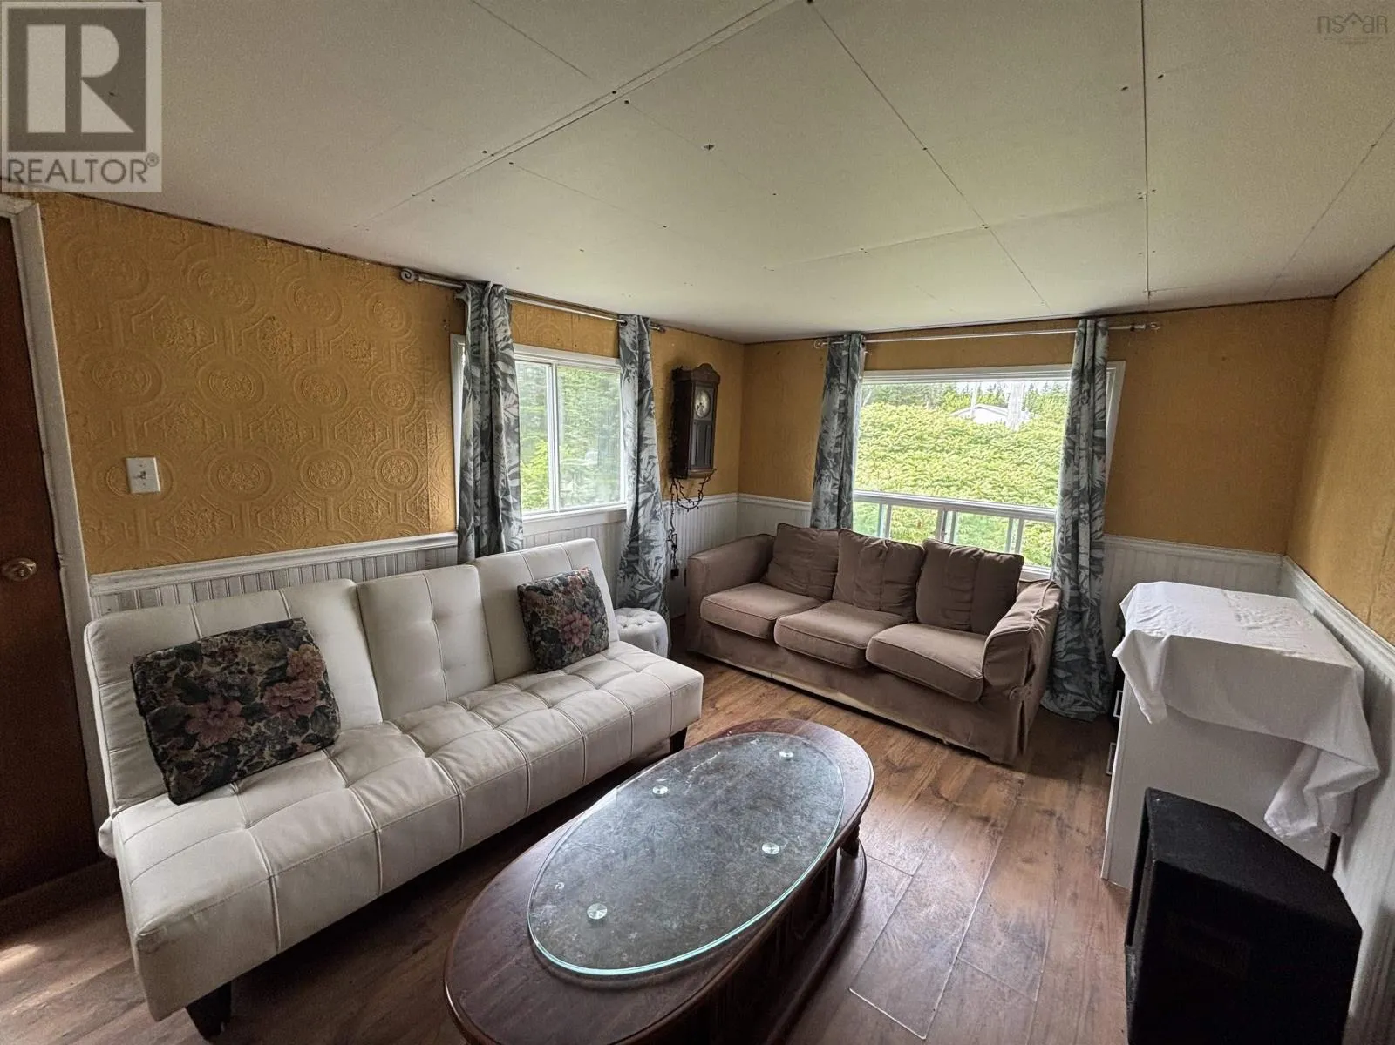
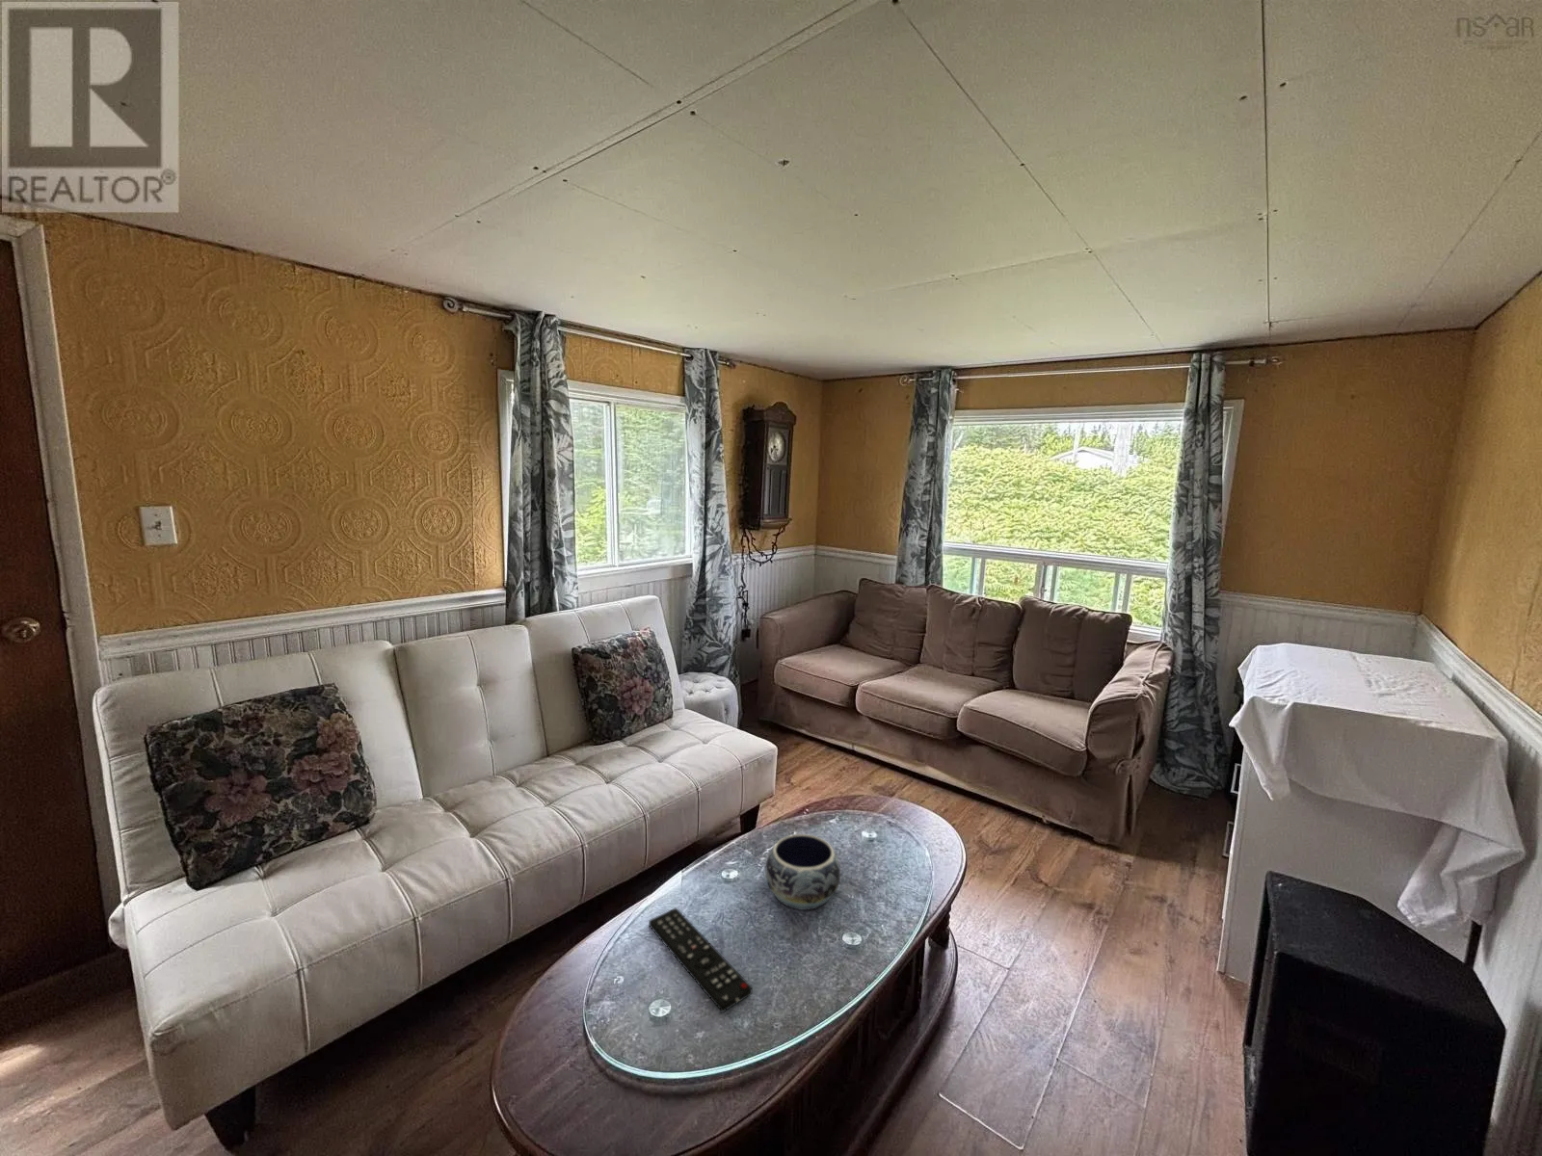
+ remote control (697, 953)
+ decorative bowl (803, 871)
